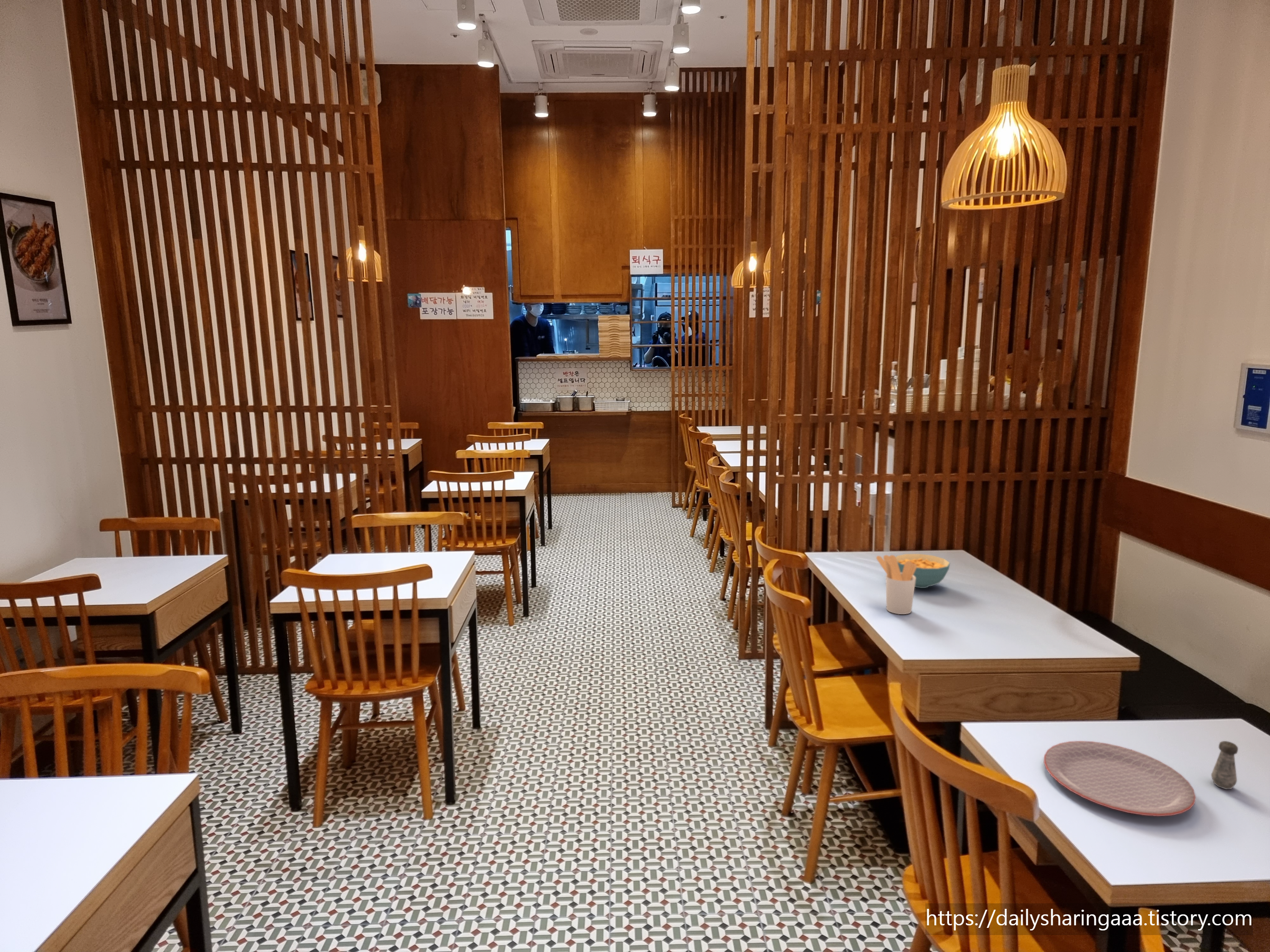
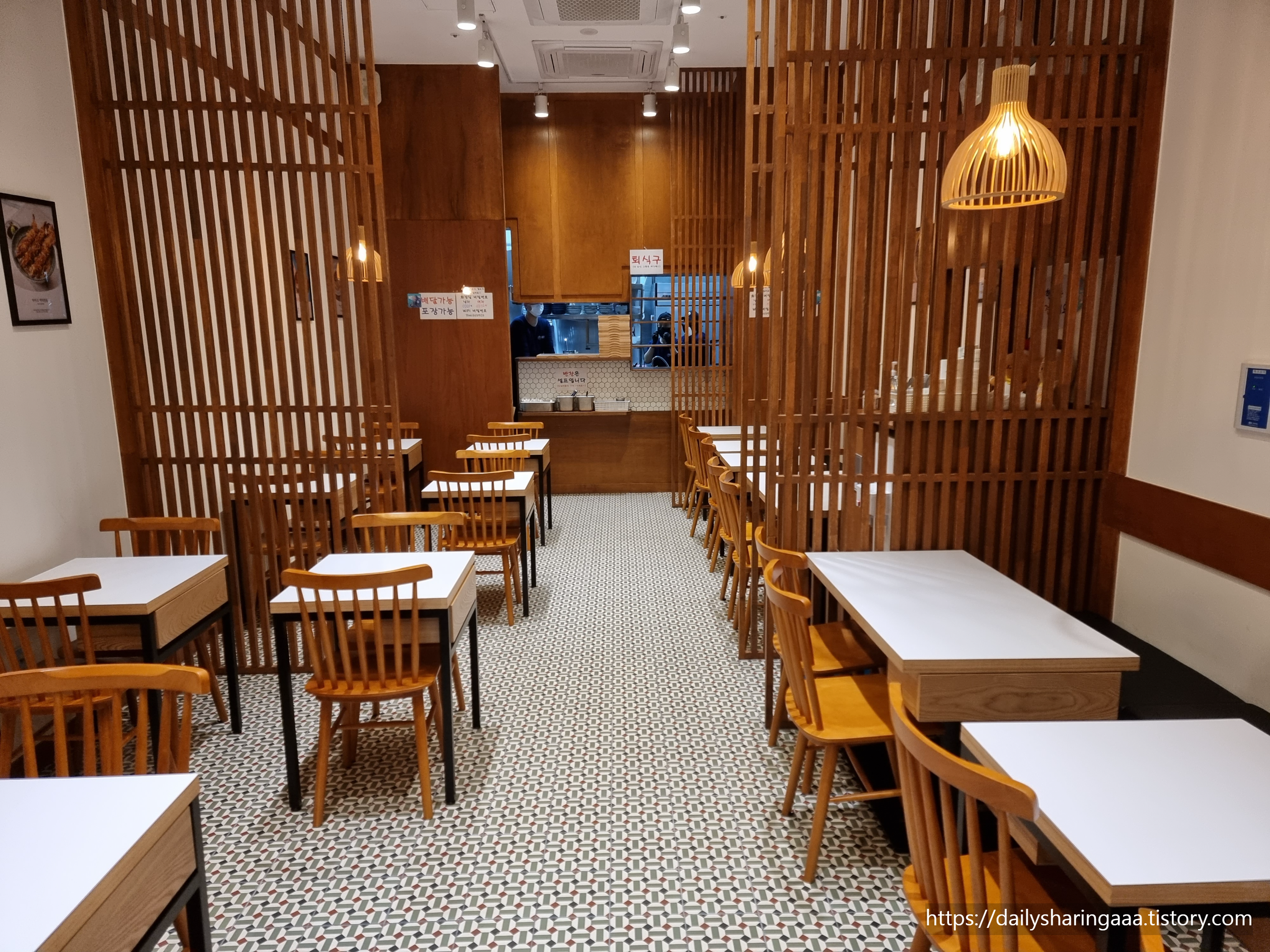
- cereal bowl (921, 573)
- utensil holder (895, 583)
- plate (1115, 779)
- salt shaker (1226, 764)
